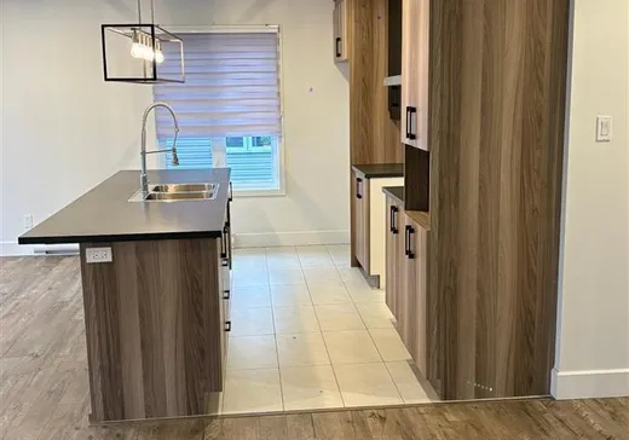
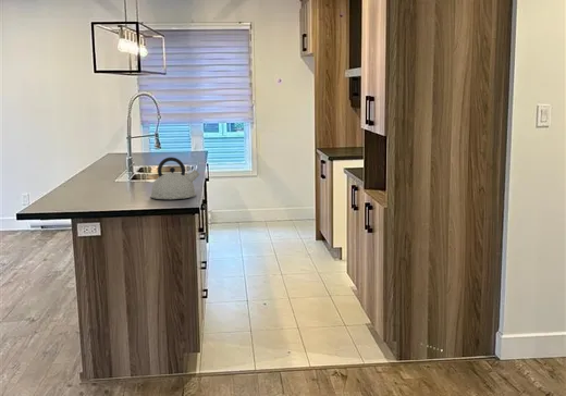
+ kettle (174, 176)
